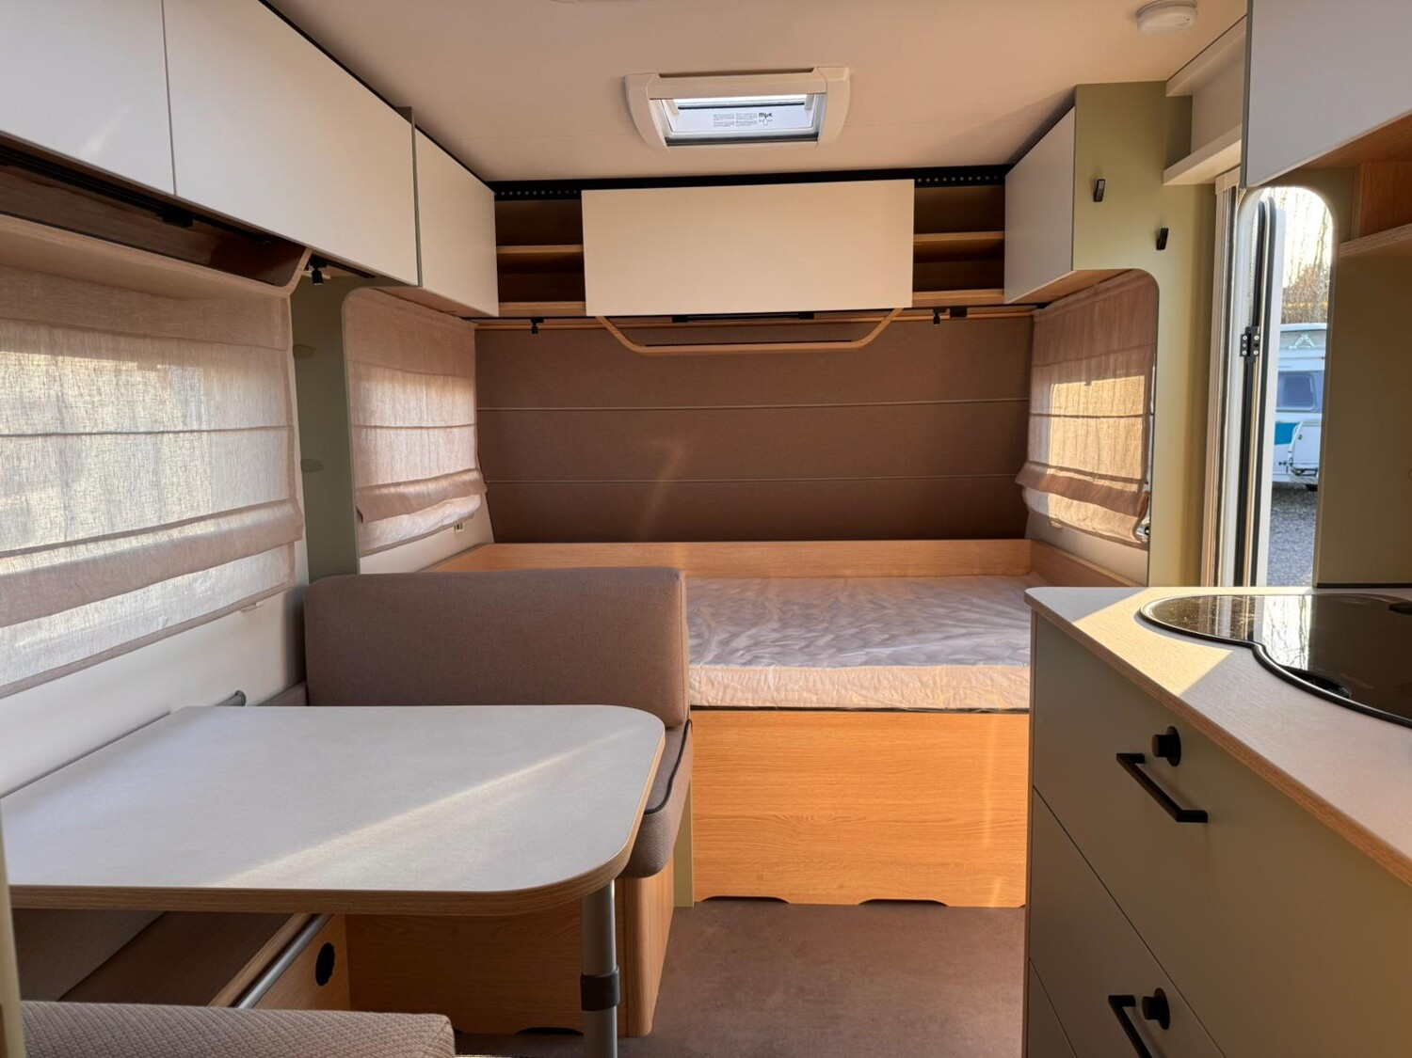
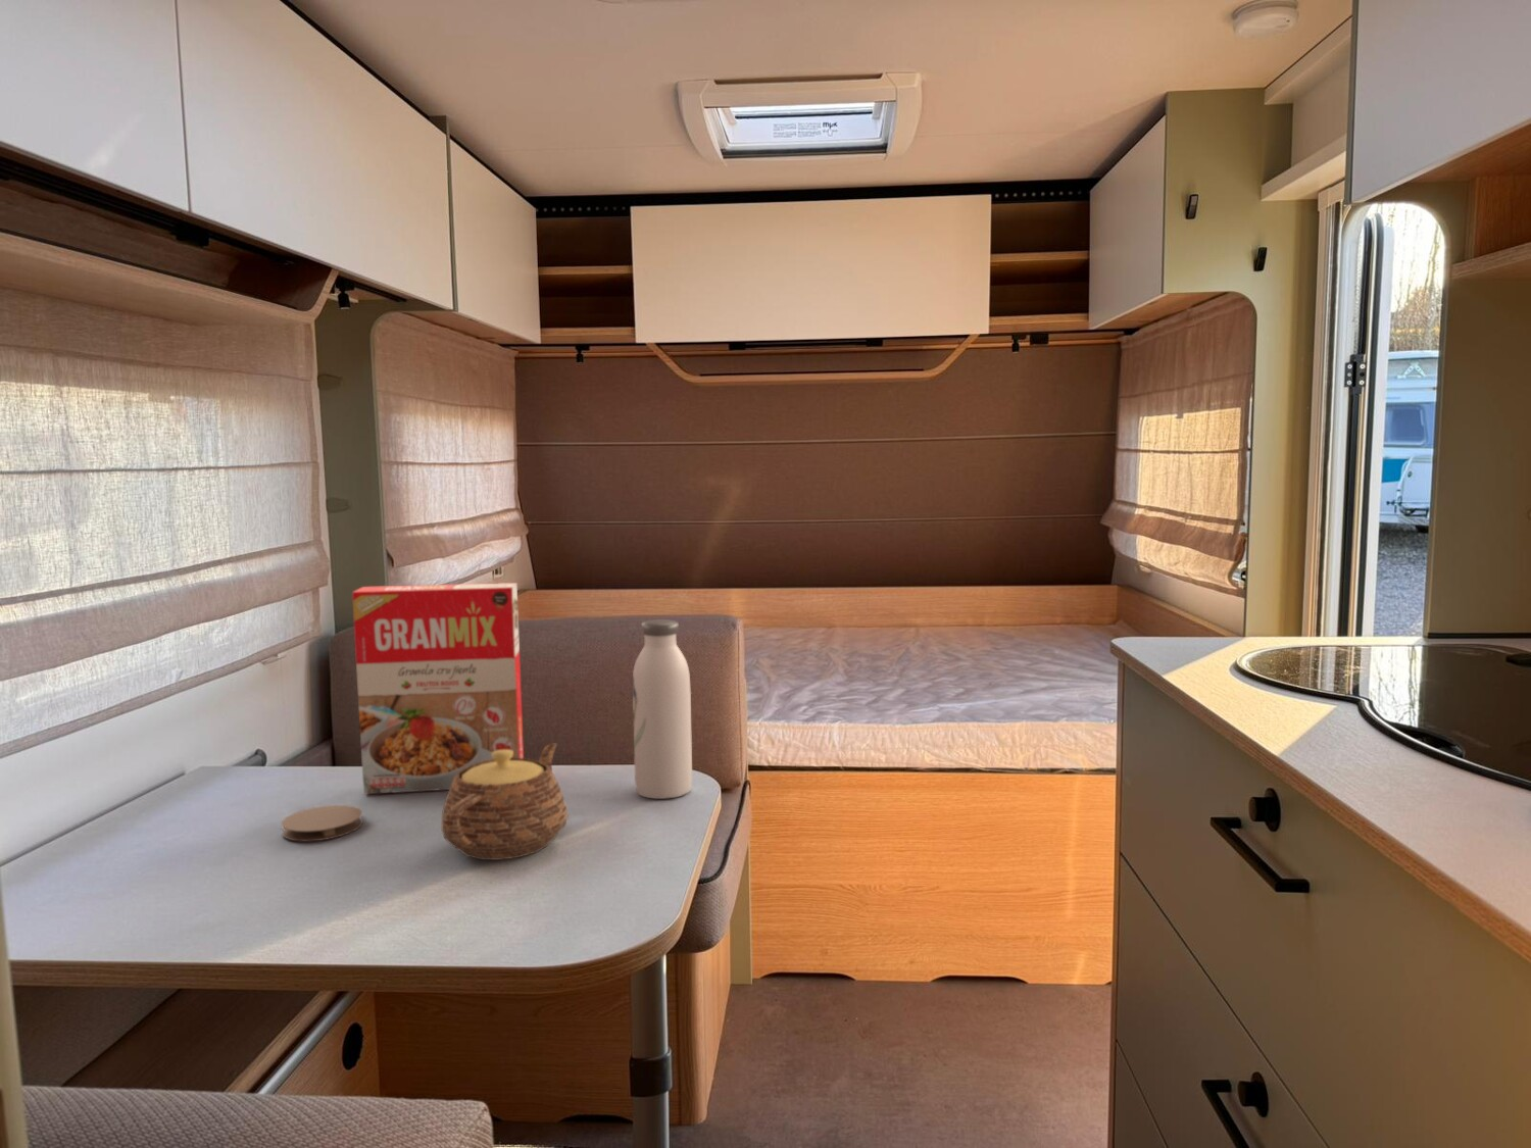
+ water bottle (662, 707)
+ coaster (323, 822)
+ teapot (508, 796)
+ cereal box (441, 686)
